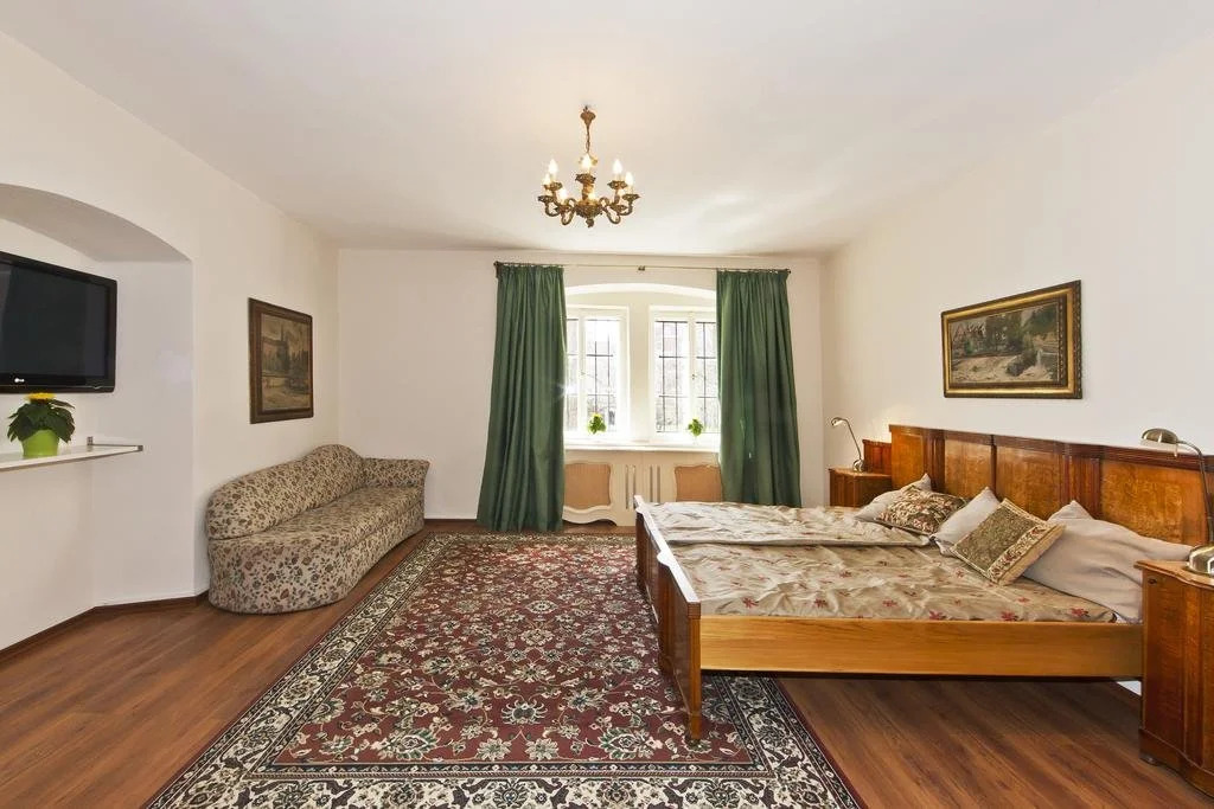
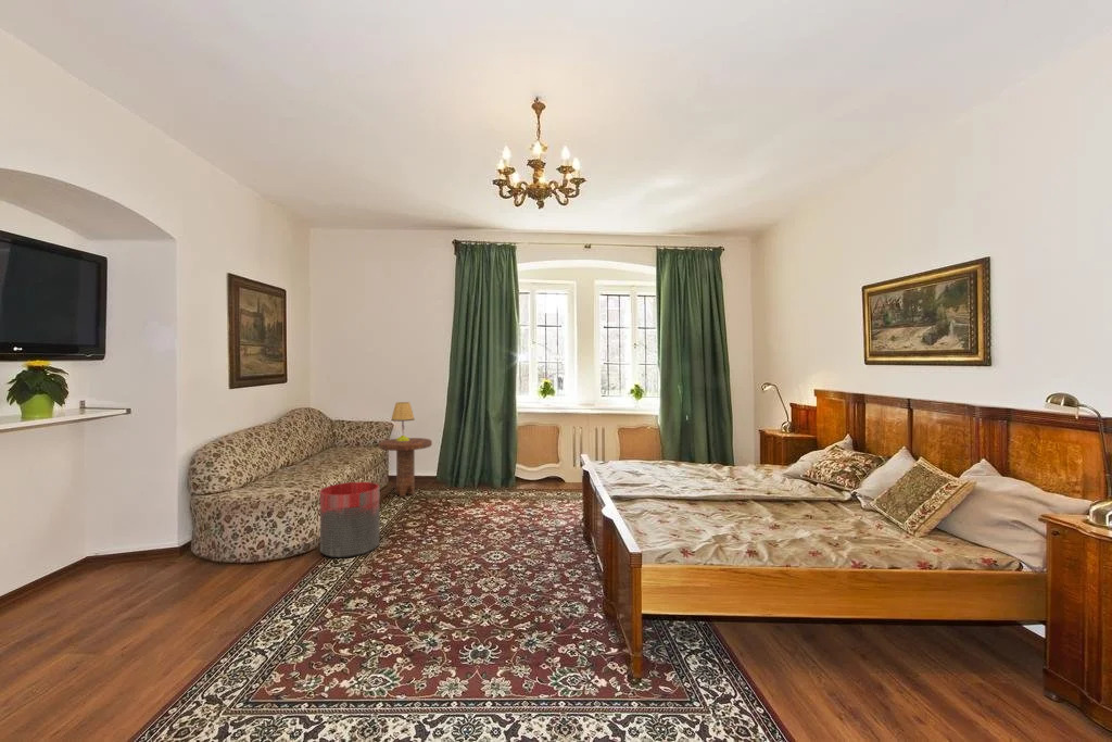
+ trash can (350, 517)
+ table lamp (402, 420)
+ side table (405, 467)
